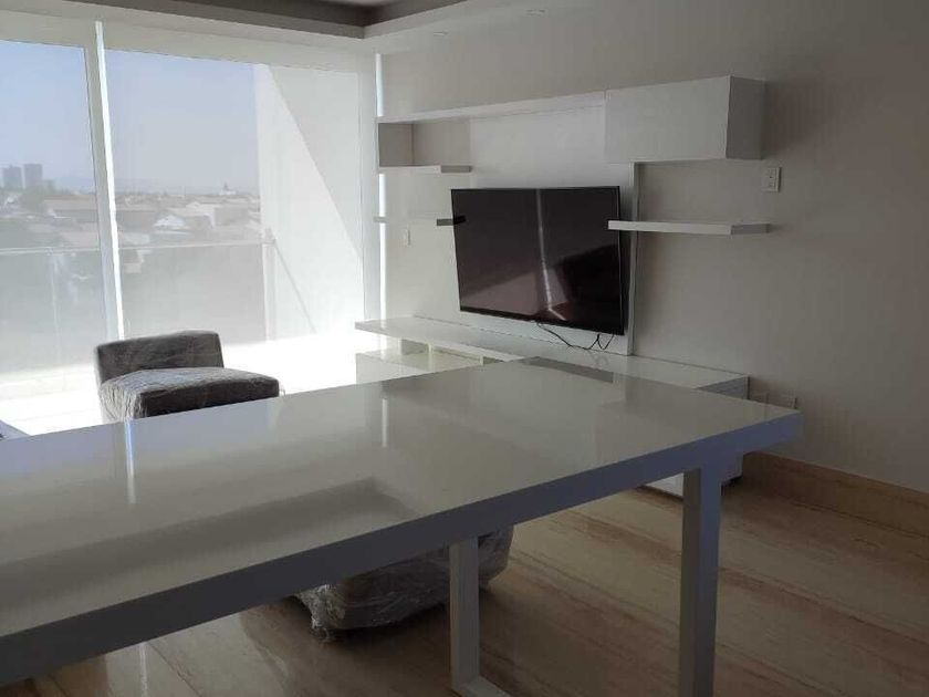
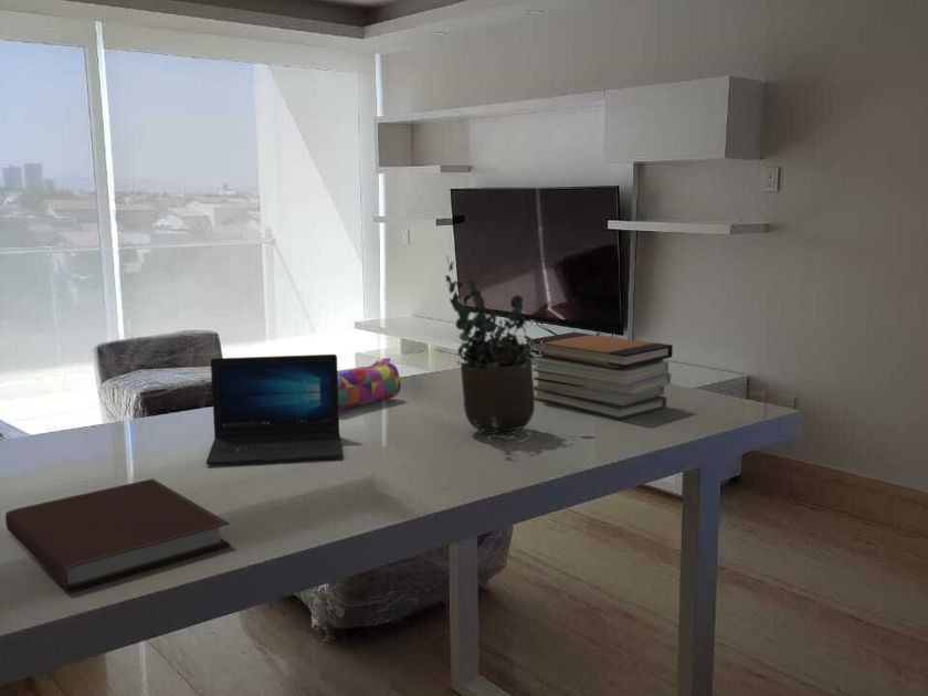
+ laptop (274, 407)
+ pencil case (357, 384)
+ potted plant (487, 344)
+ book stack (599, 372)
+ notebook (115, 527)
